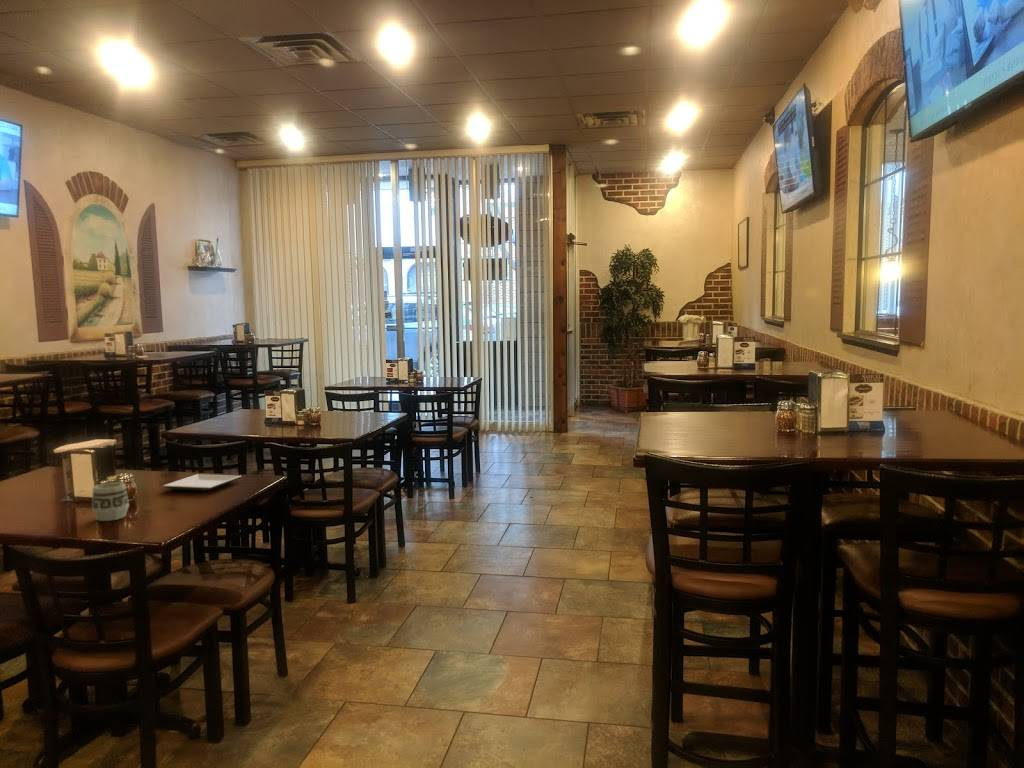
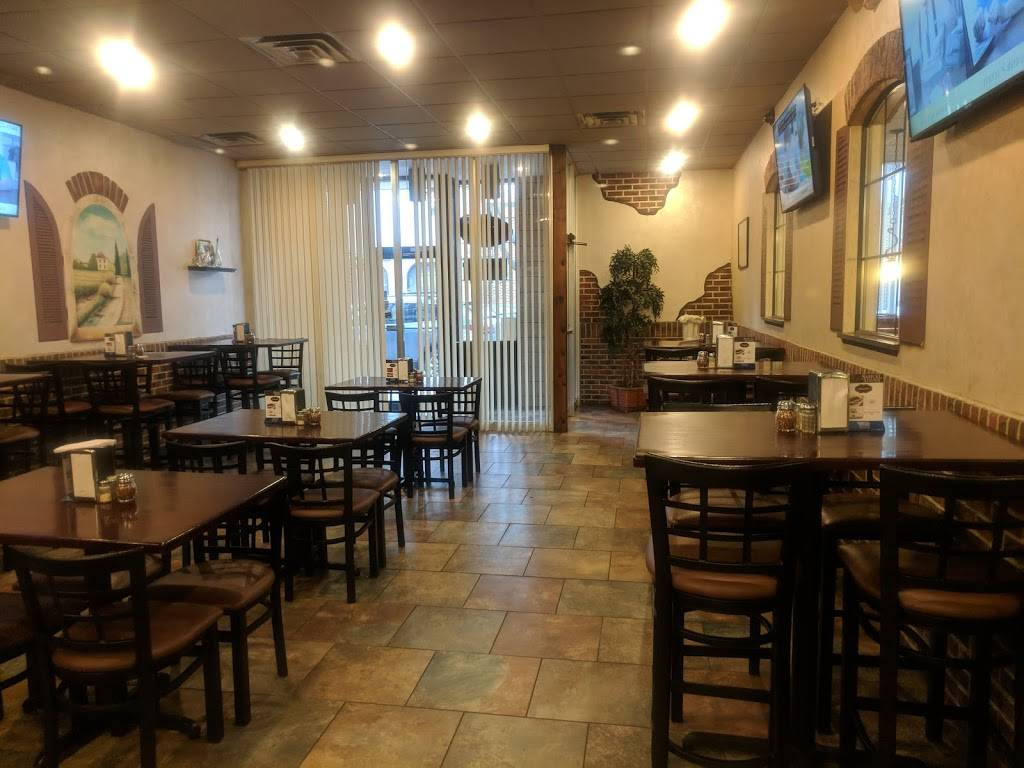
- plate (203, 483)
- cup (110, 501)
